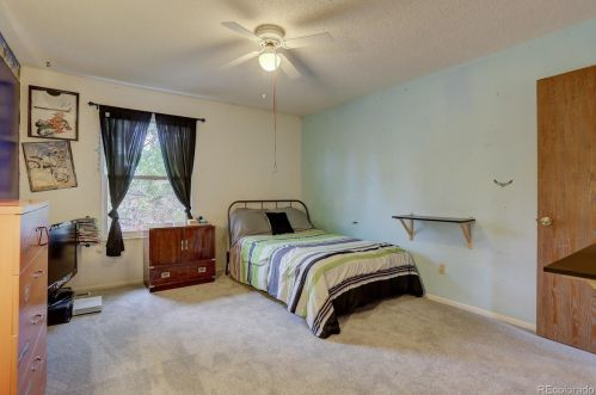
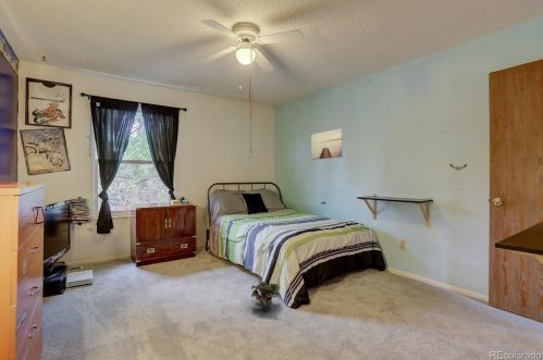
+ wall art (325, 145)
+ potted plant (266, 296)
